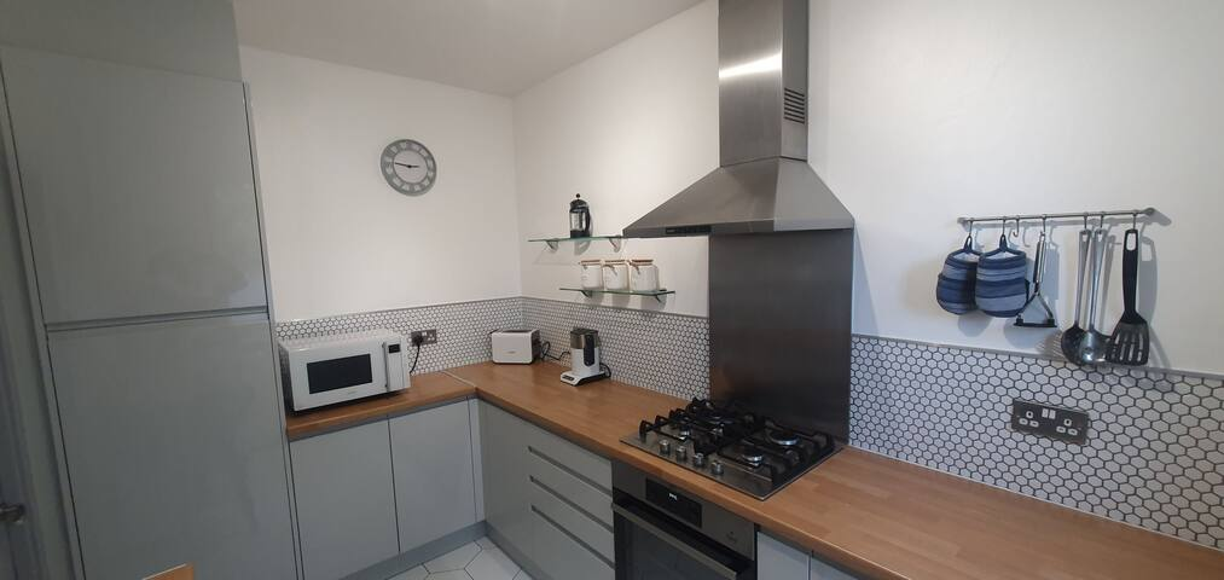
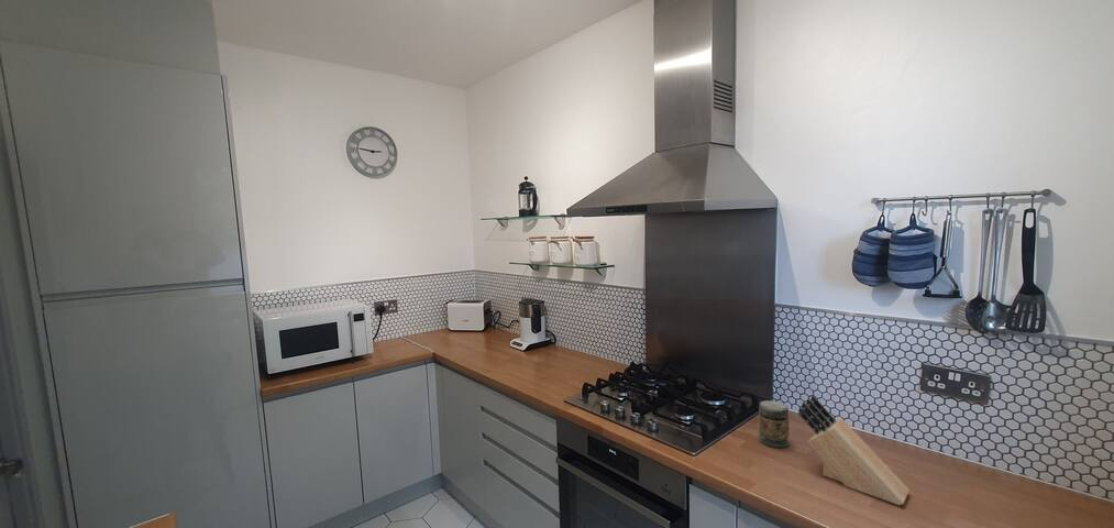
+ jar (773, 422)
+ knife block (849, 443)
